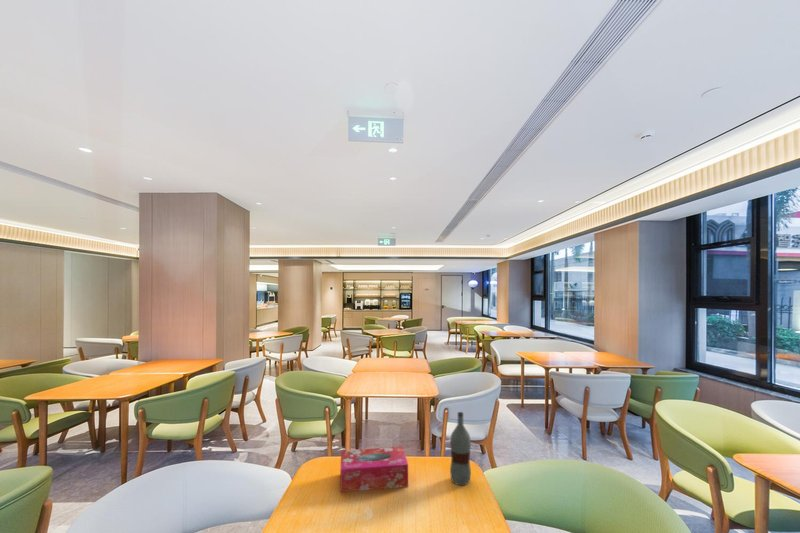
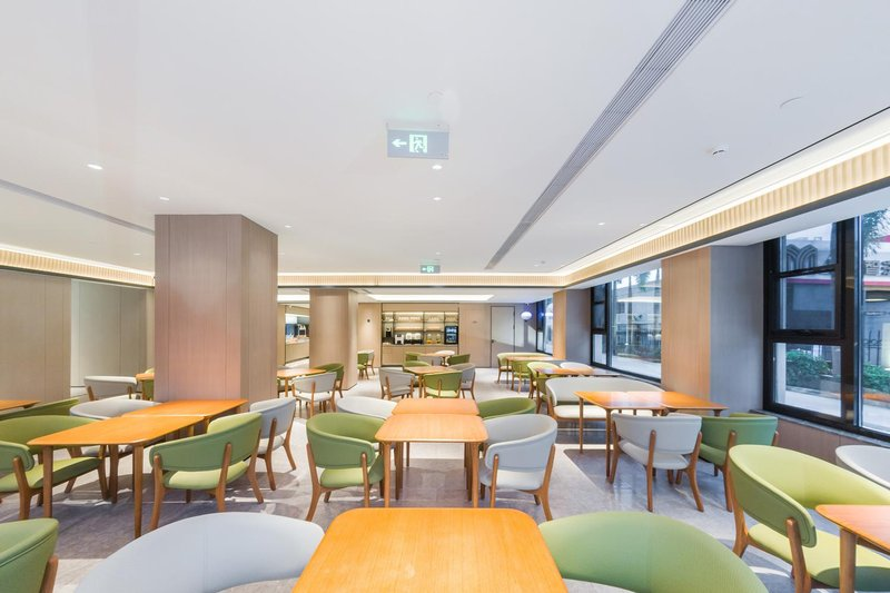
- tissue box (373, 468)
- bottle (460, 446)
